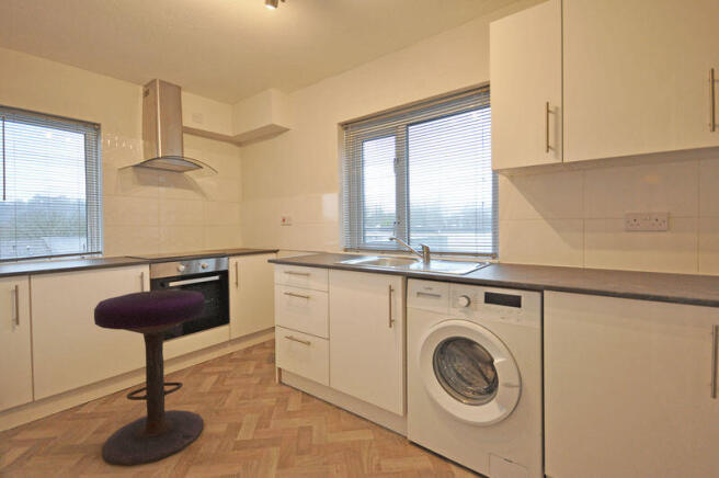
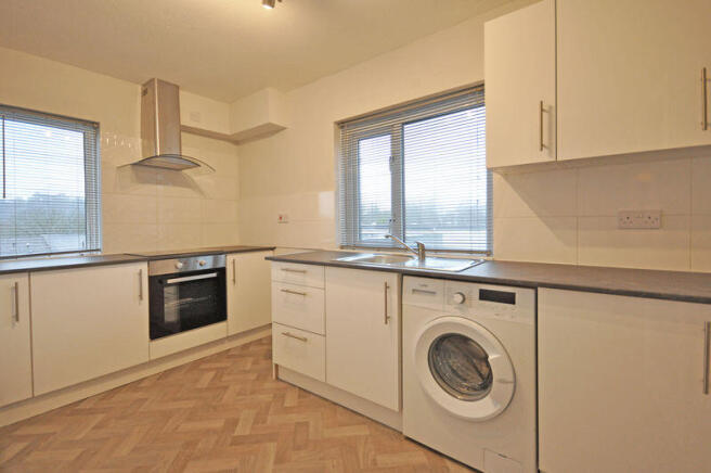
- stool (155, 364)
